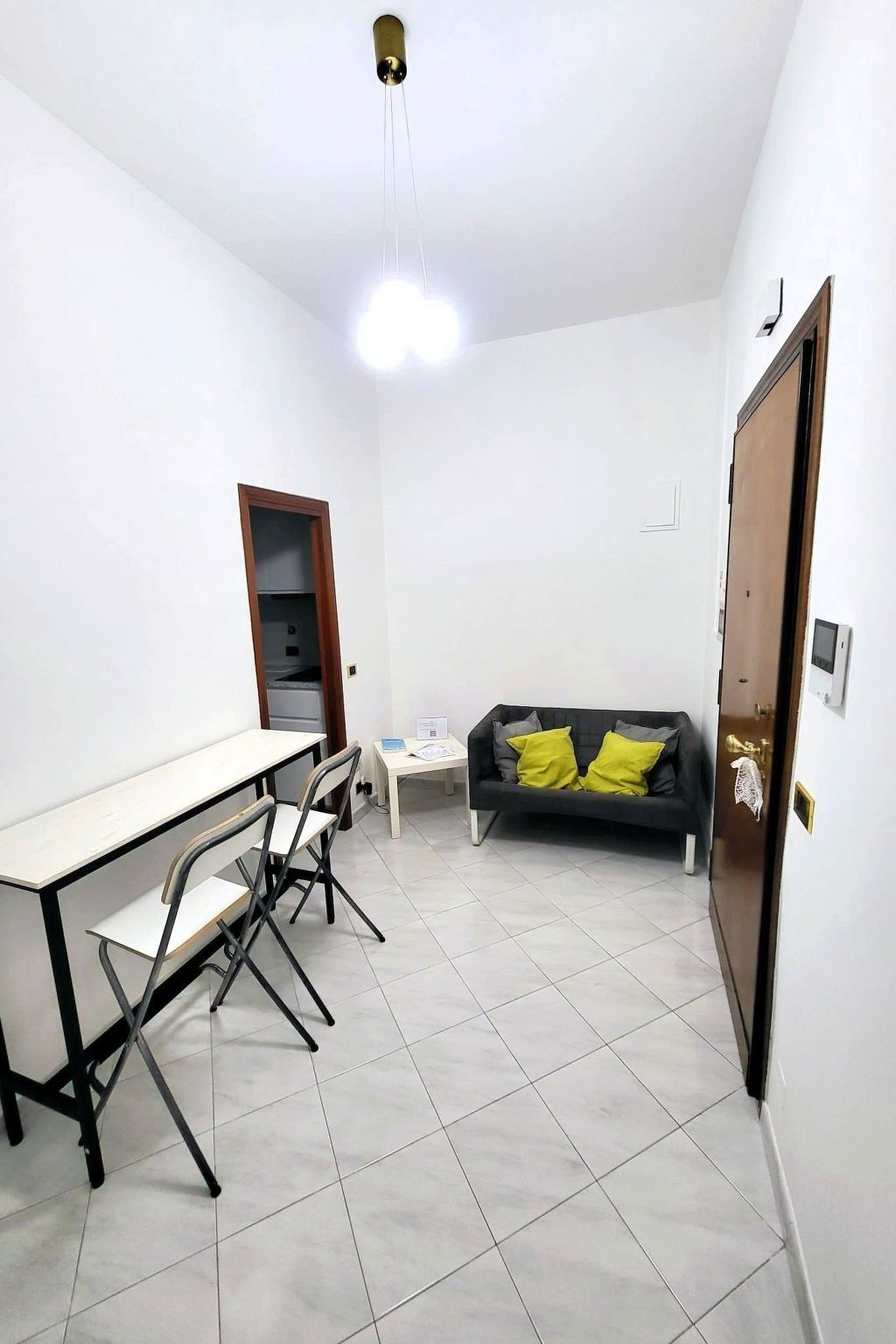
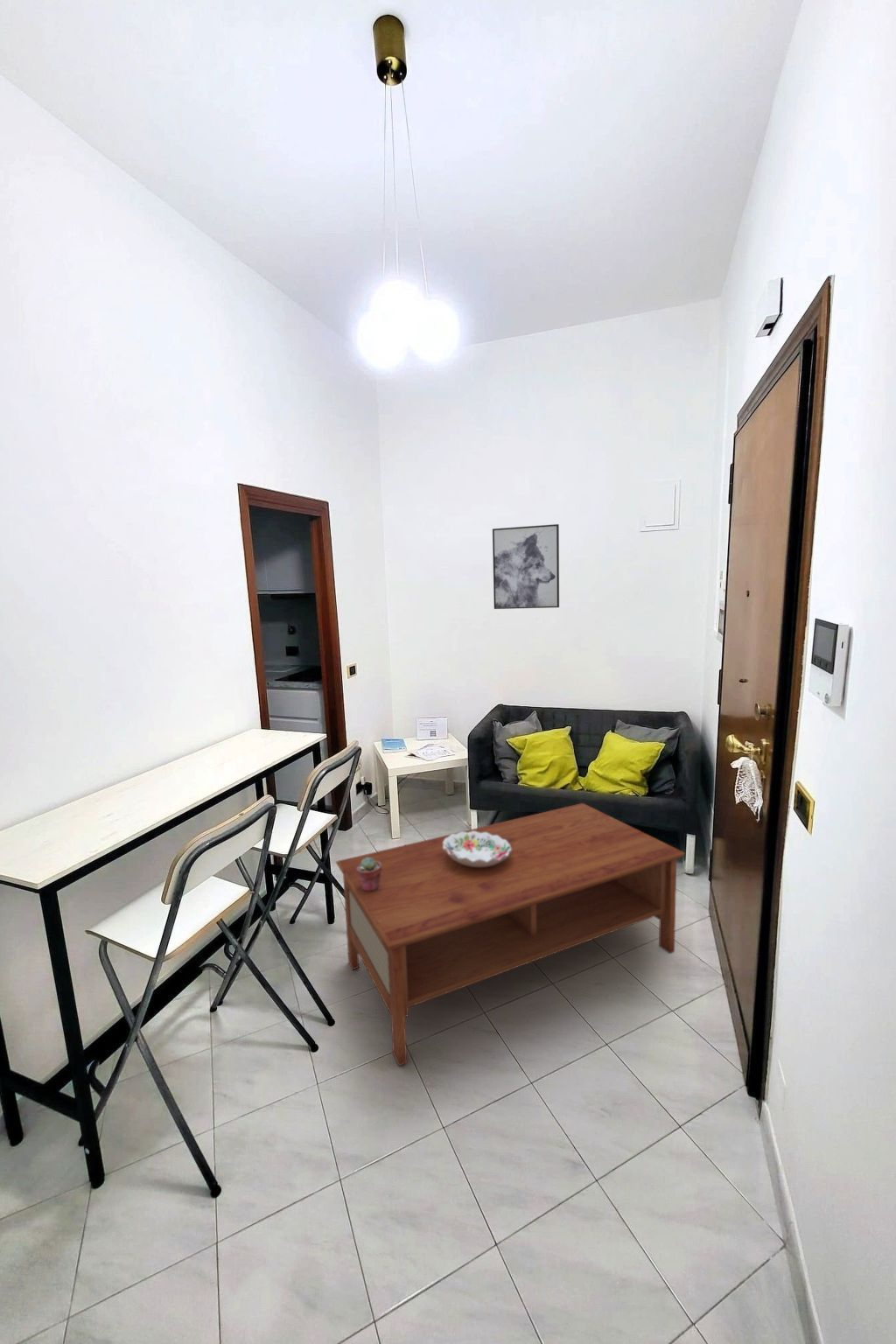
+ potted succulent (369, 872)
+ decorative bowl (476, 850)
+ coffee table (510, 906)
+ wall art (525, 568)
